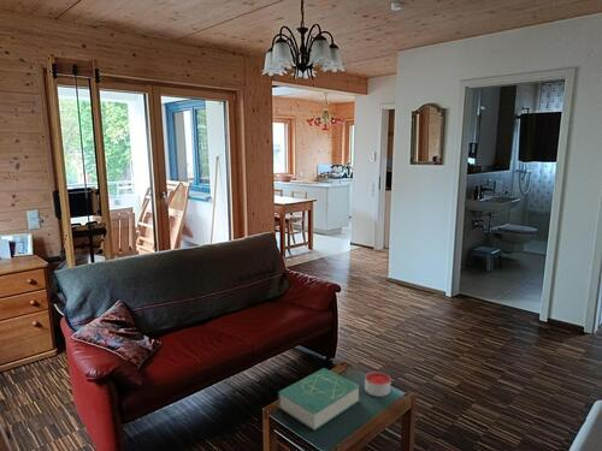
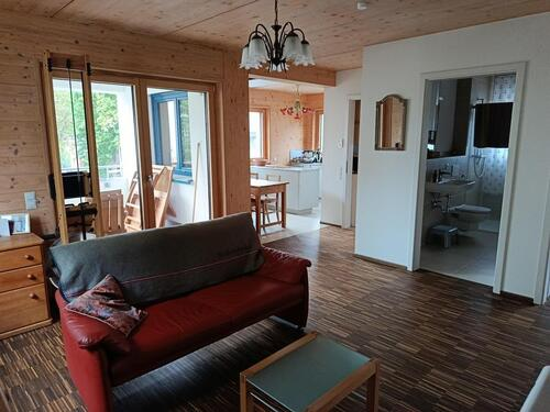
- book (319, 396)
- candle (377, 382)
